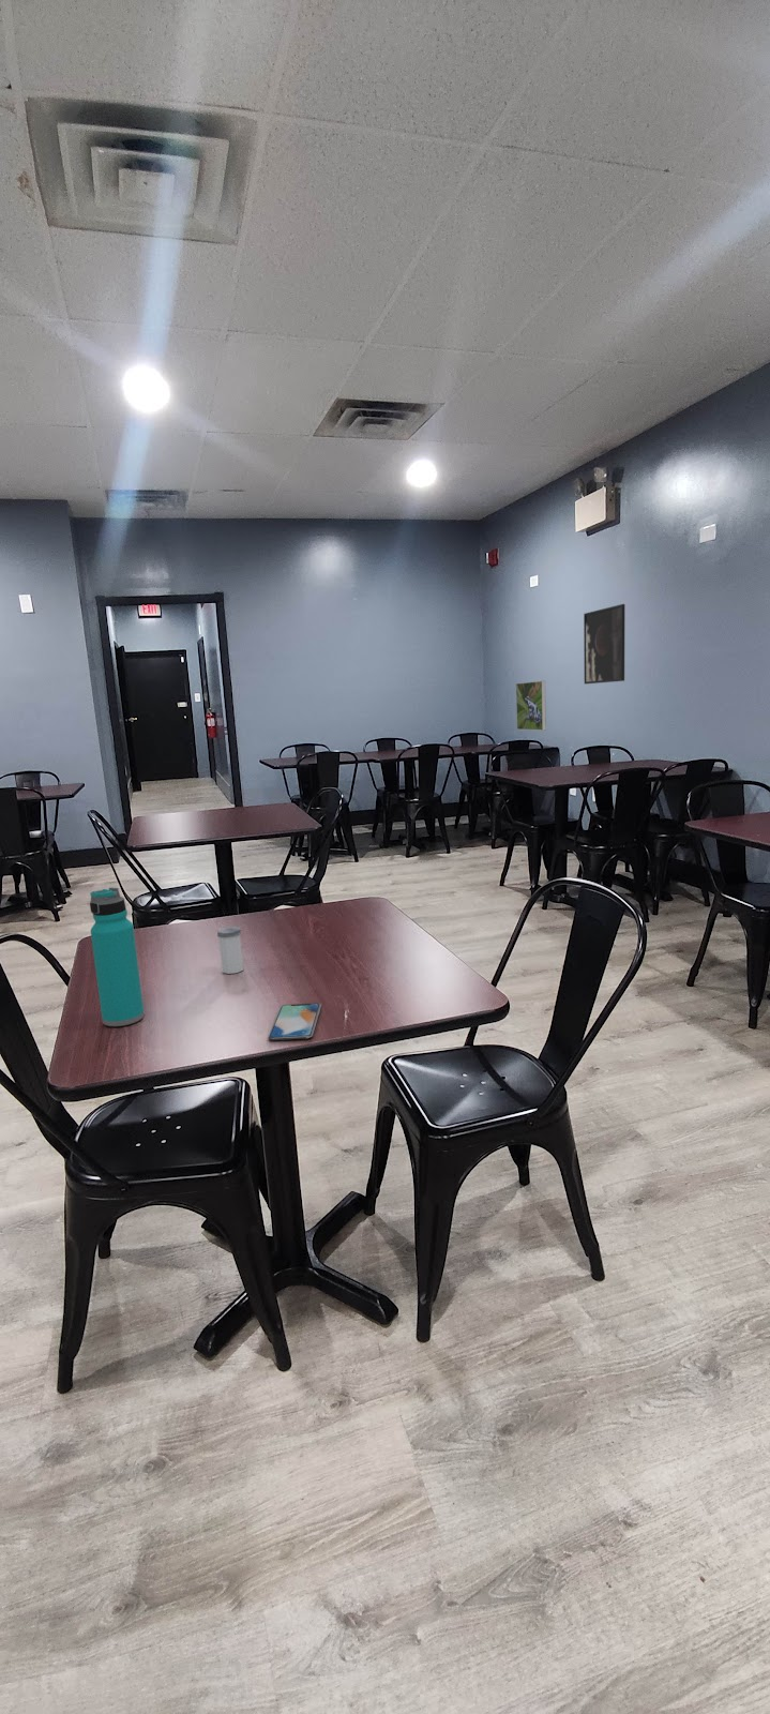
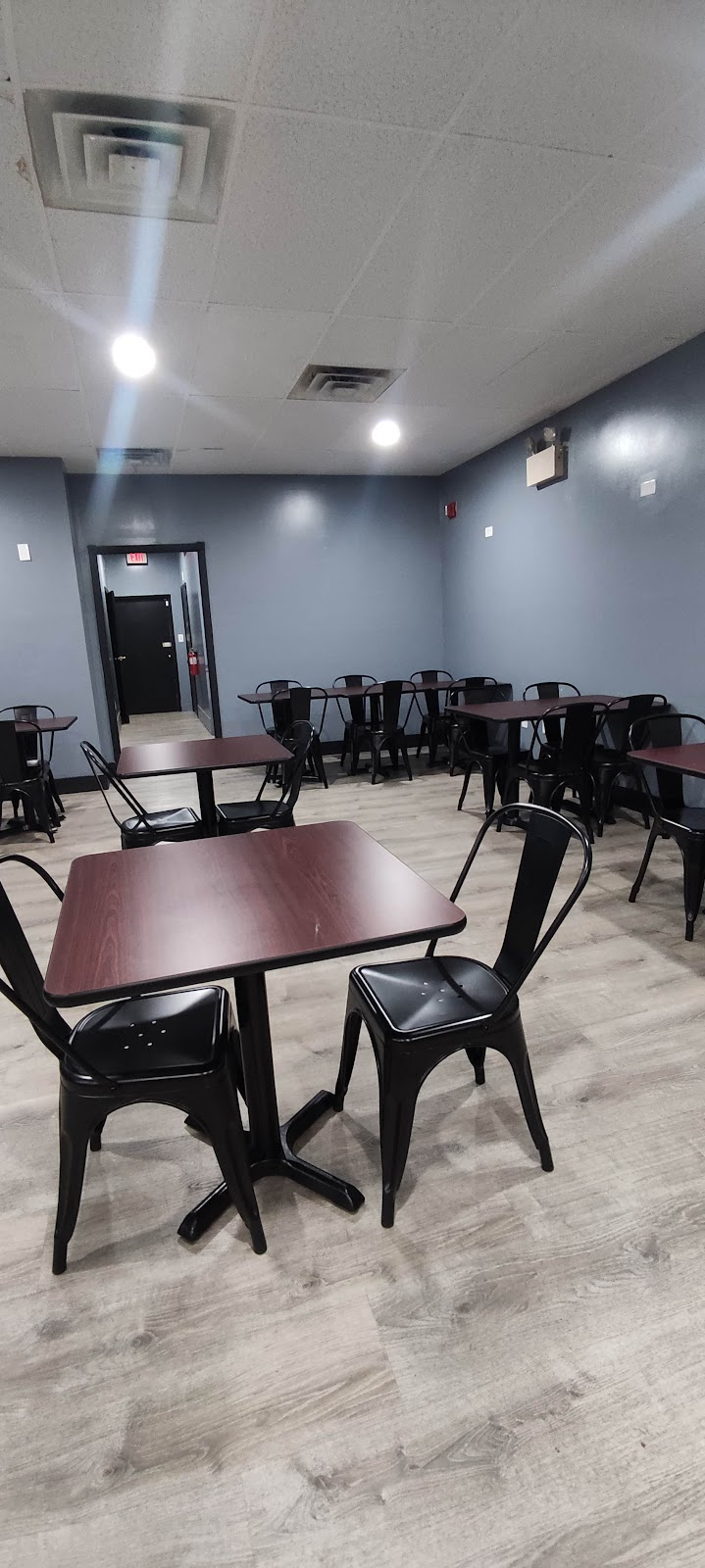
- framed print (603, 646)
- salt shaker (230, 949)
- smartphone (296, 1020)
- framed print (530, 706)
- water bottle (115, 954)
